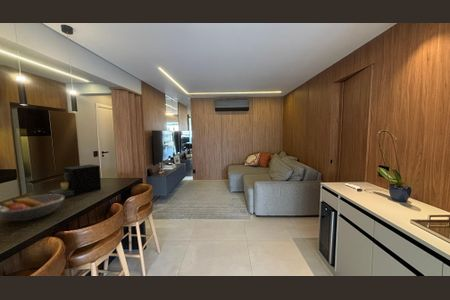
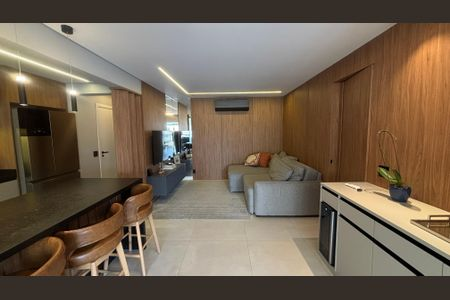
- fruit bowl (31, 207)
- coffee maker (75, 180)
